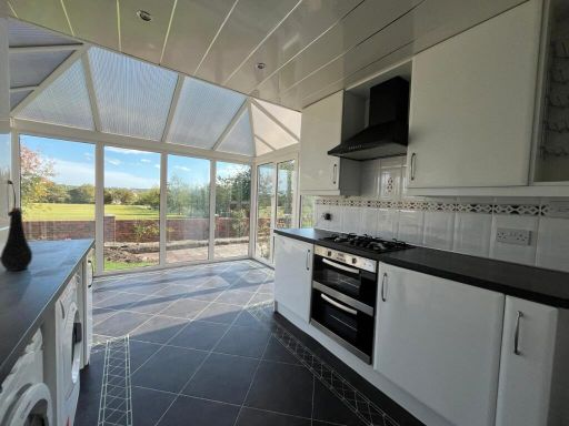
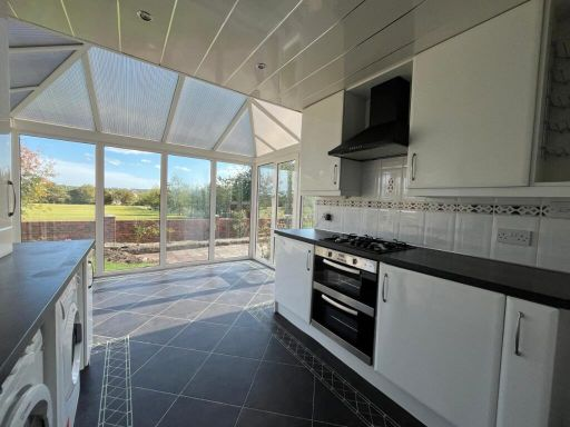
- bottle (16, 237)
